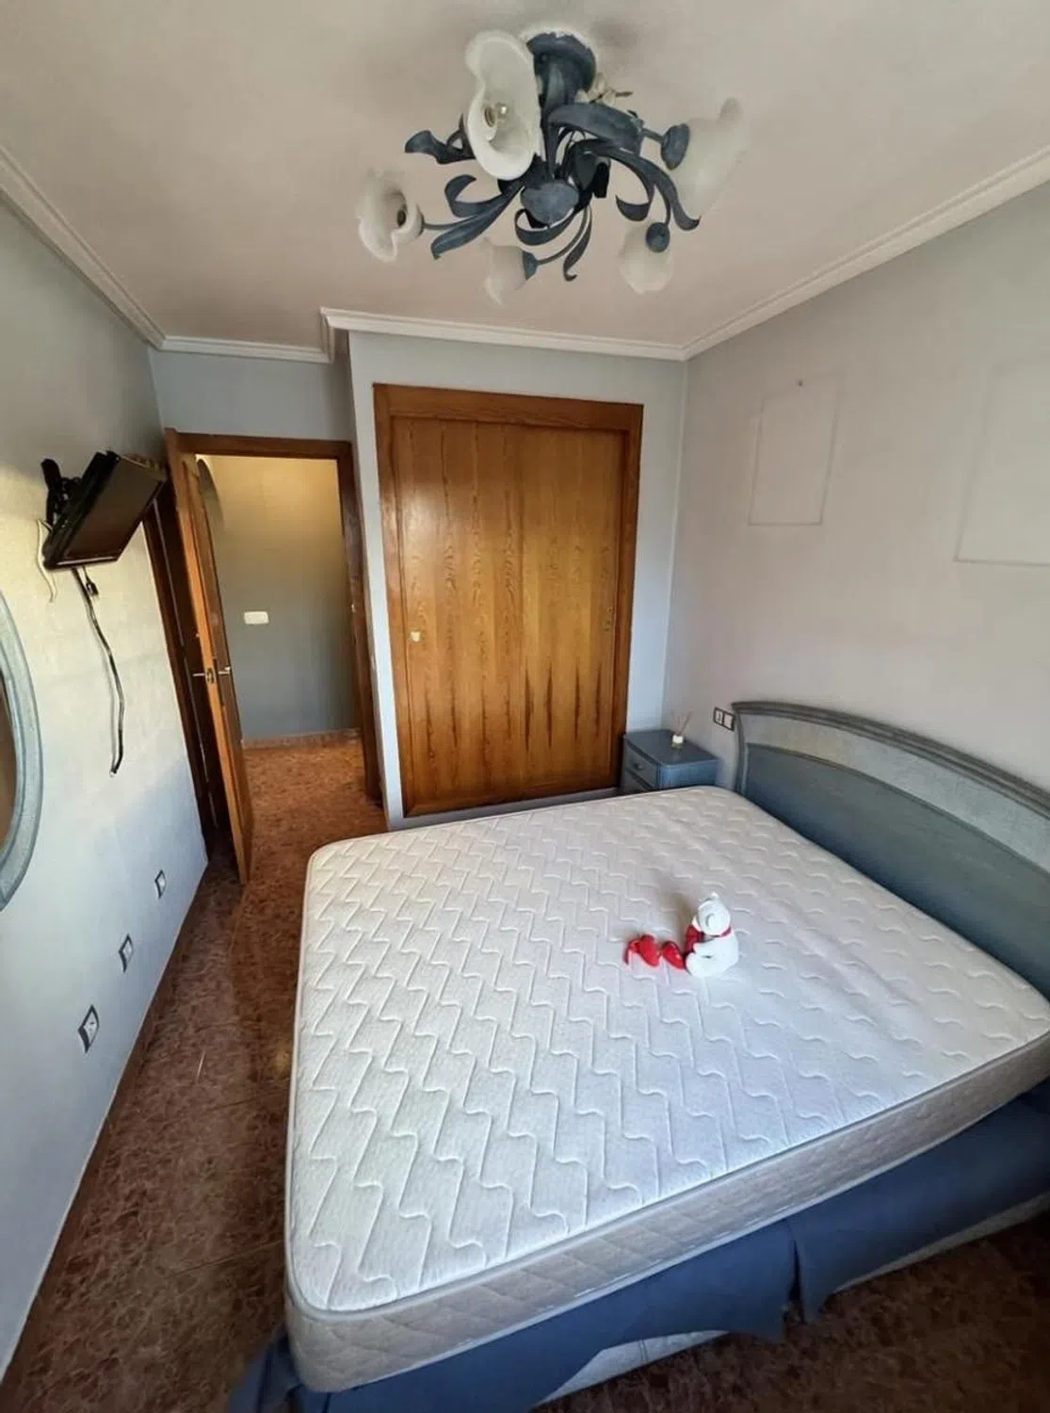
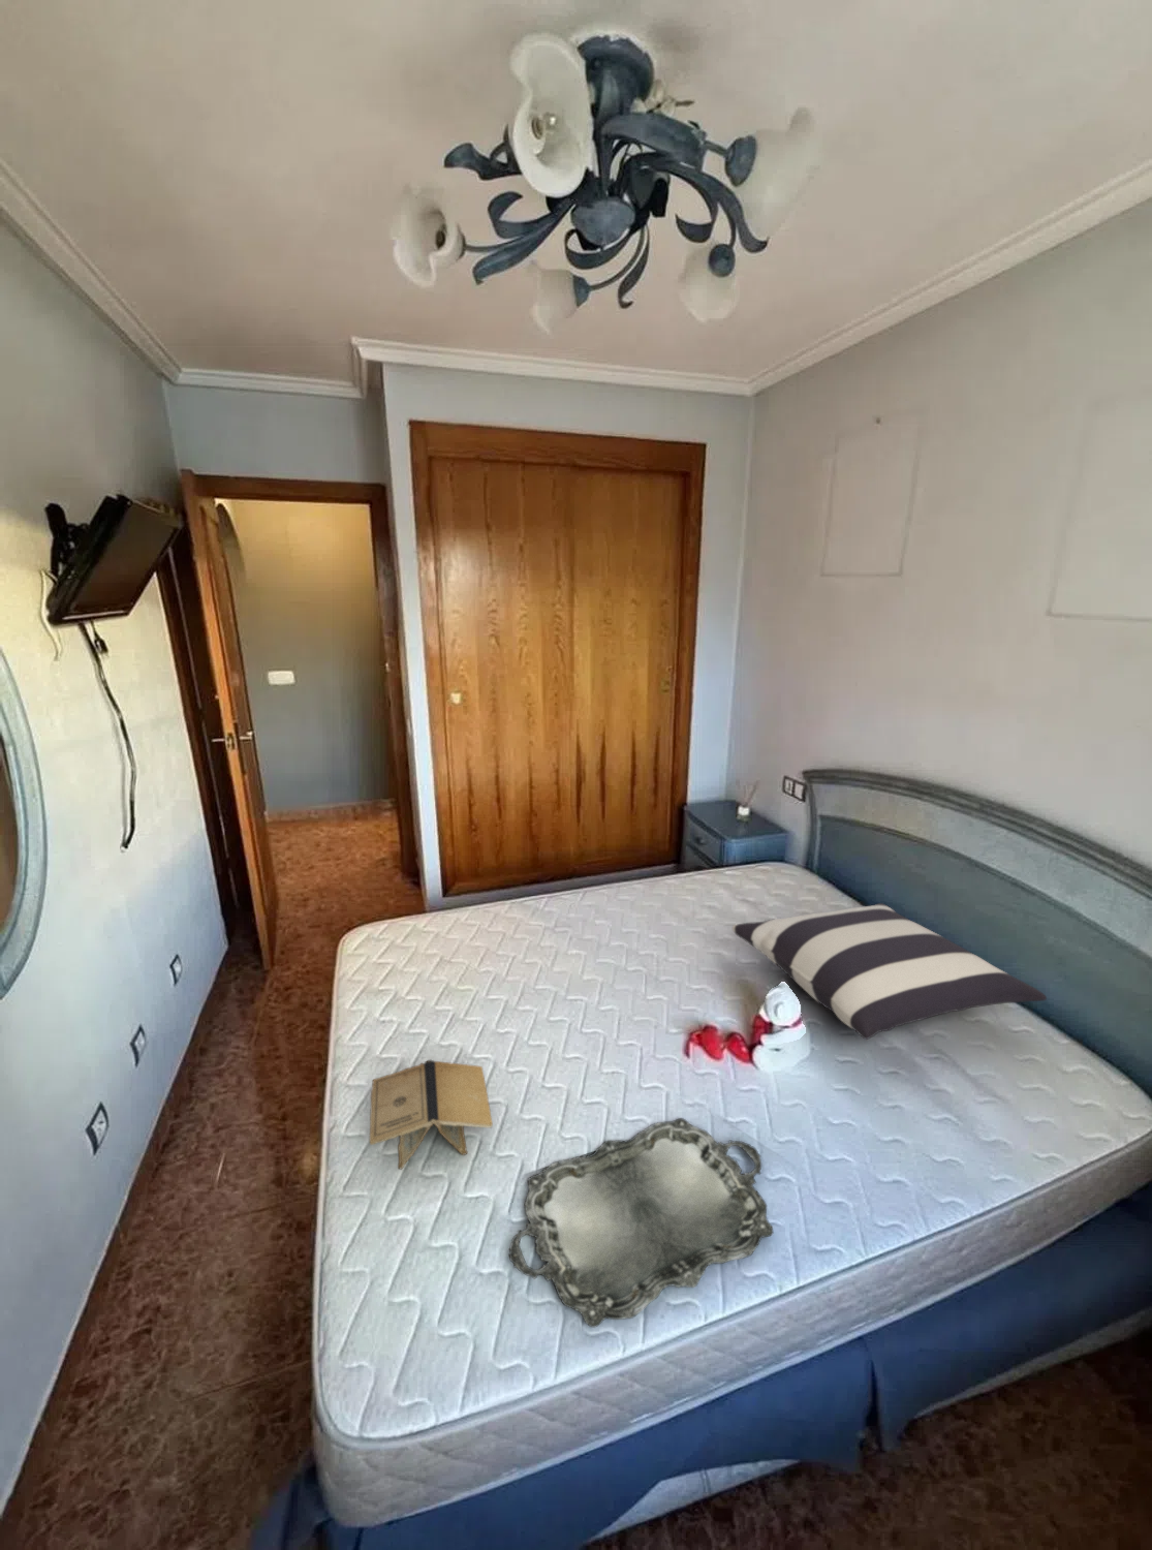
+ pillow (872, 961)
+ serving tray (645, 1205)
+ book (431, 1108)
